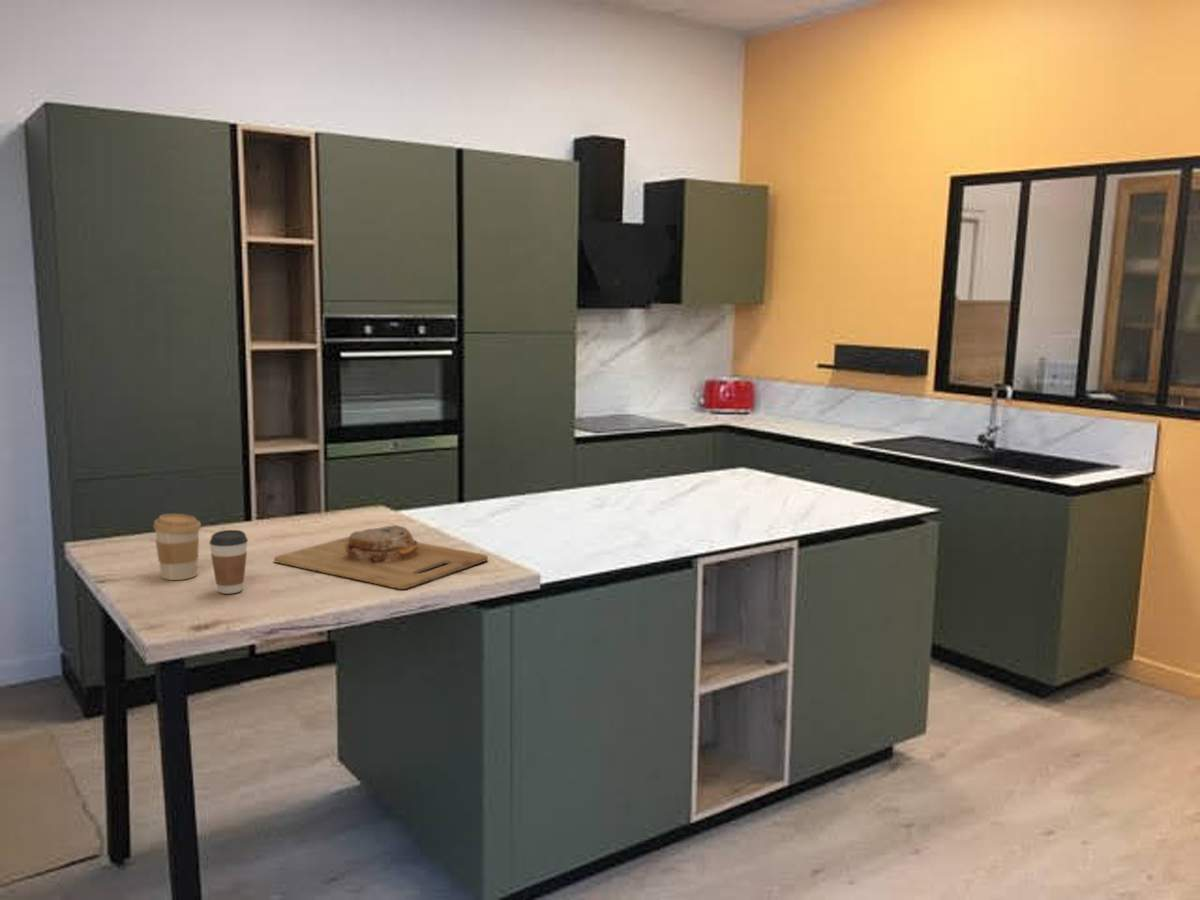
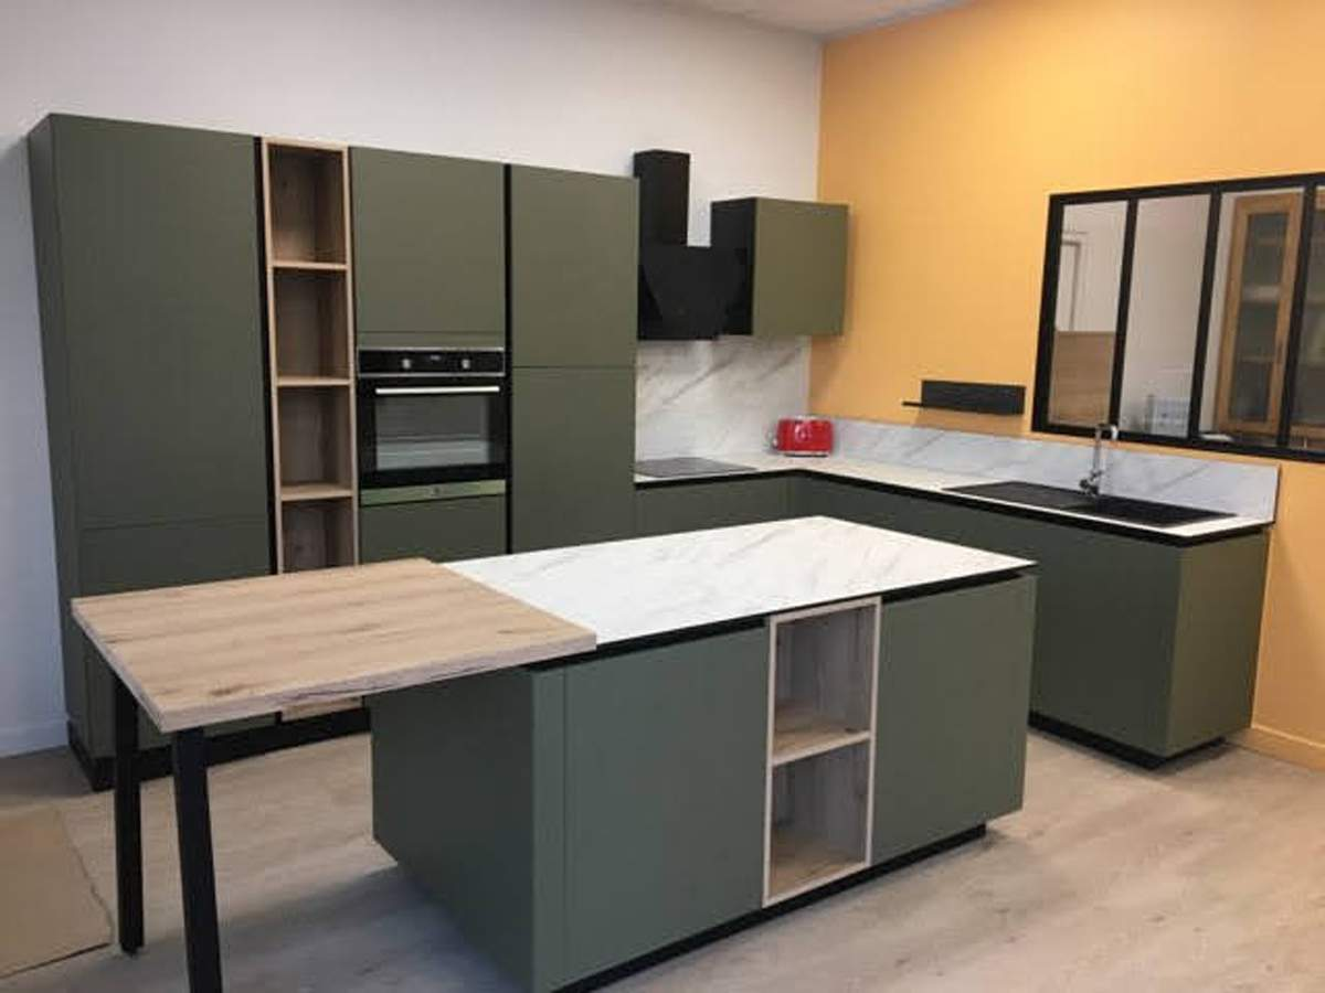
- coffee cup (178, 545)
- cutting board (382, 544)
- coffee cup (229, 562)
